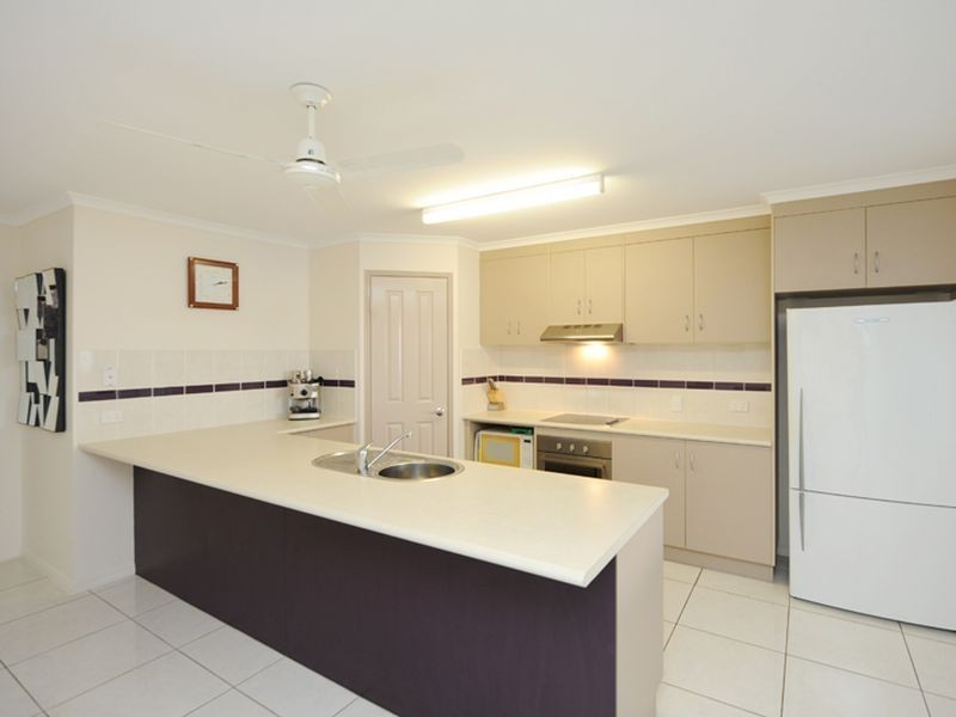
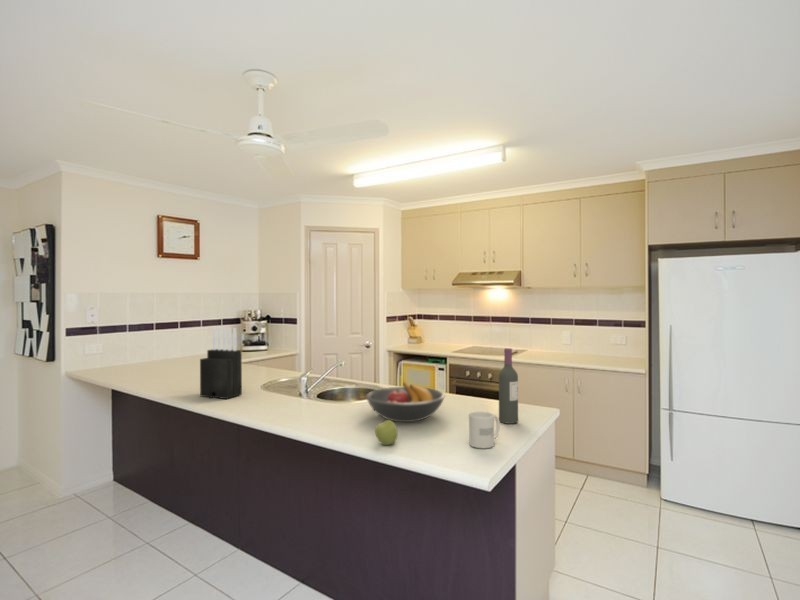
+ wine bottle (508, 385)
+ fruit bowl (405, 402)
+ mug (483, 428)
+ apple (386, 432)
+ knife block (219, 362)
